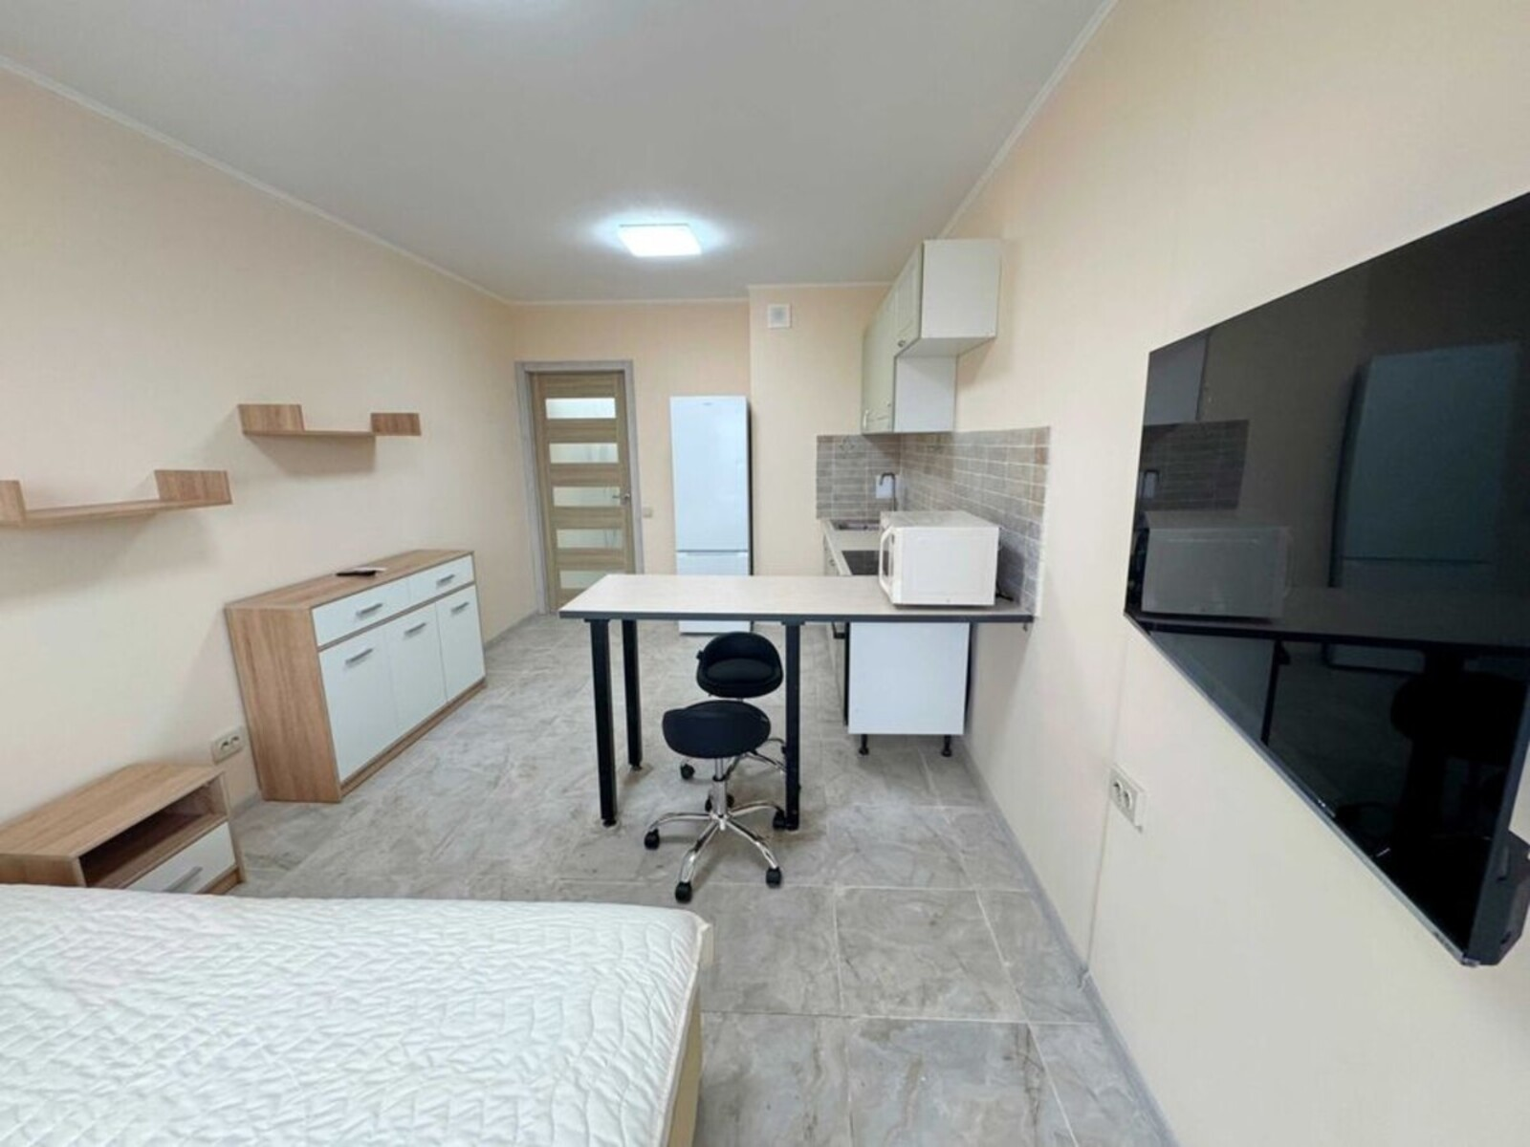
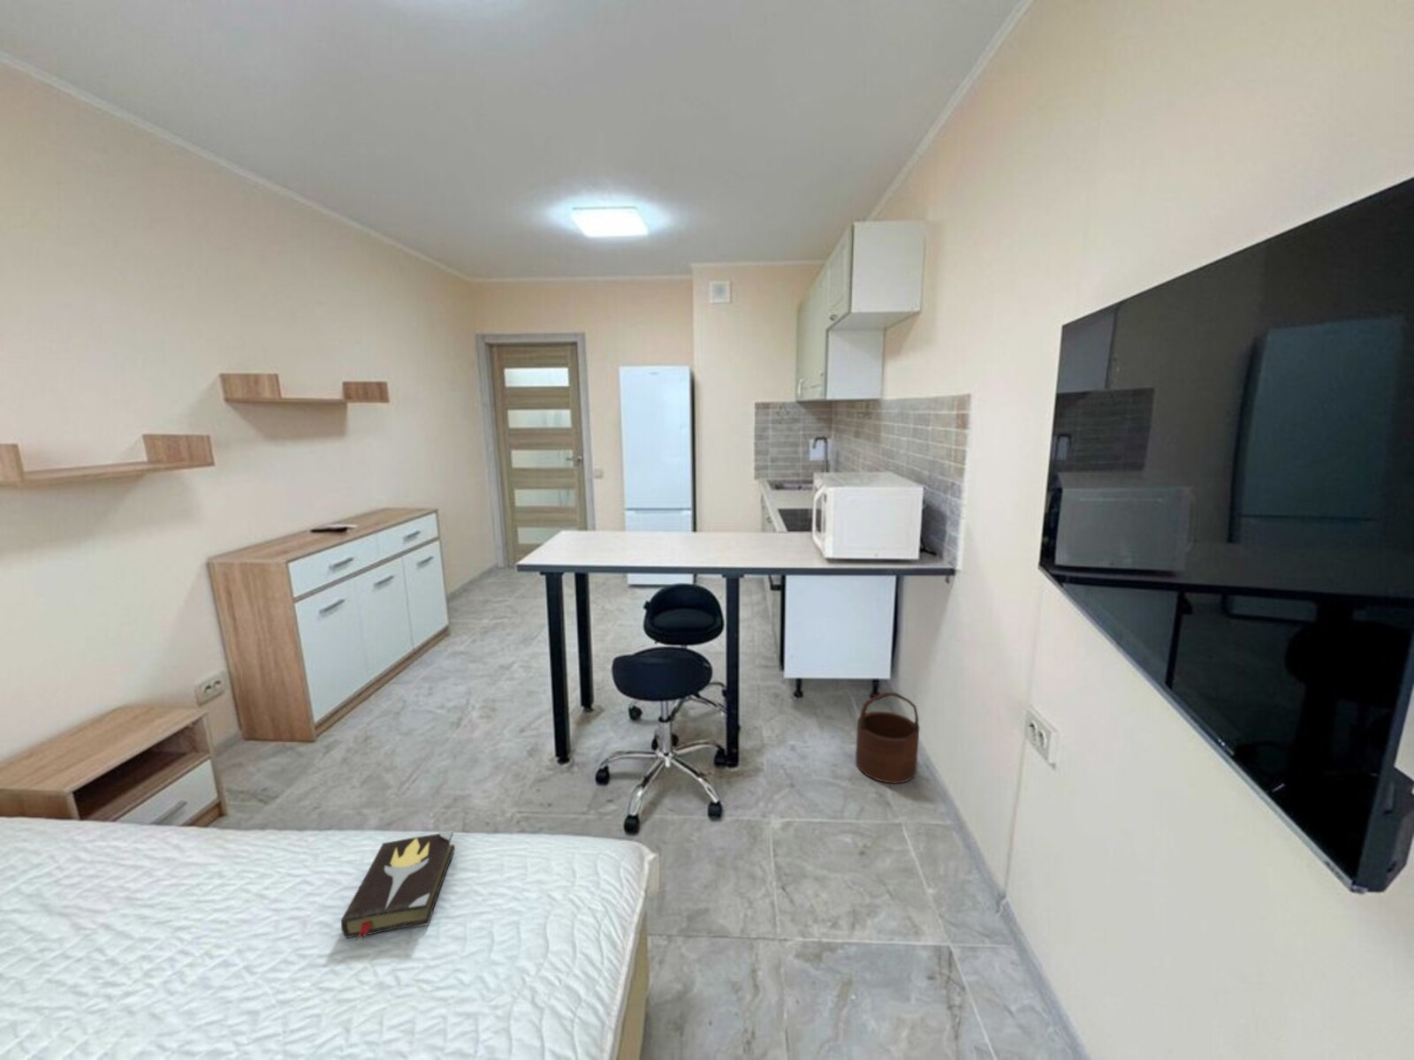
+ hardback book (403, 879)
+ wooden bucket (887, 728)
